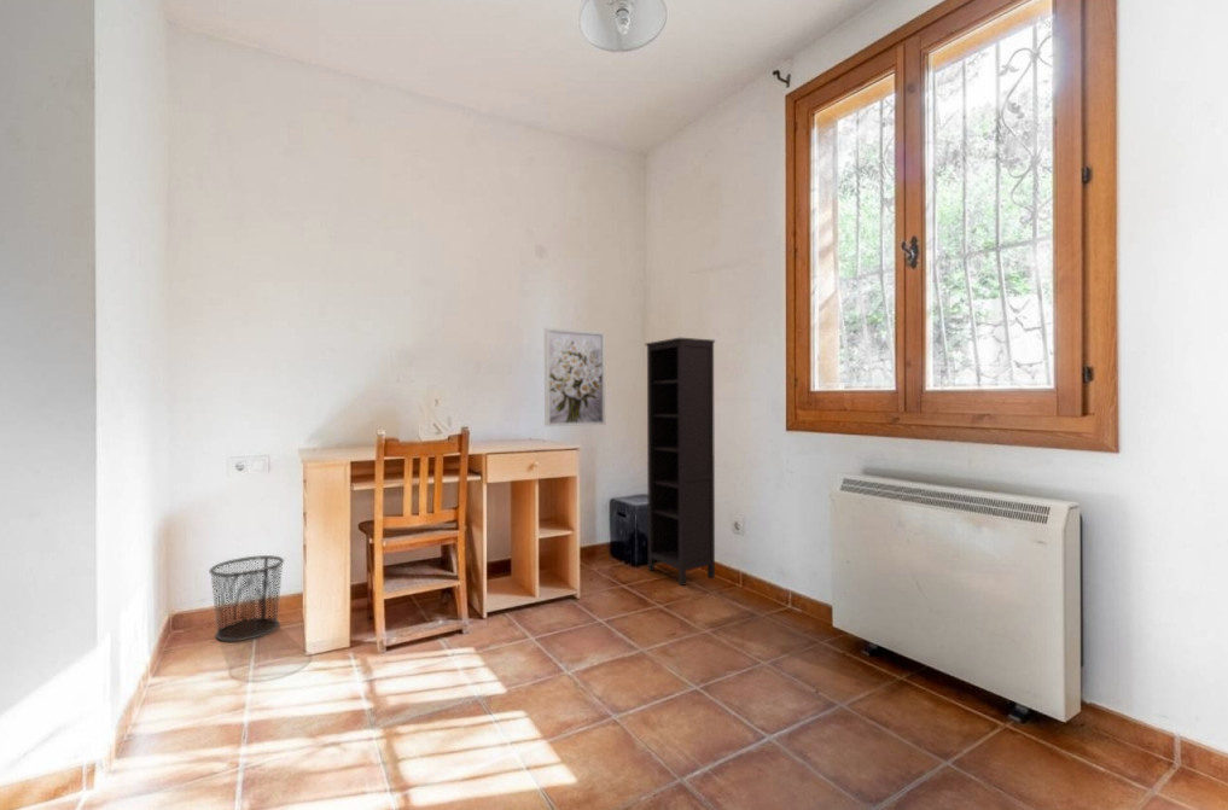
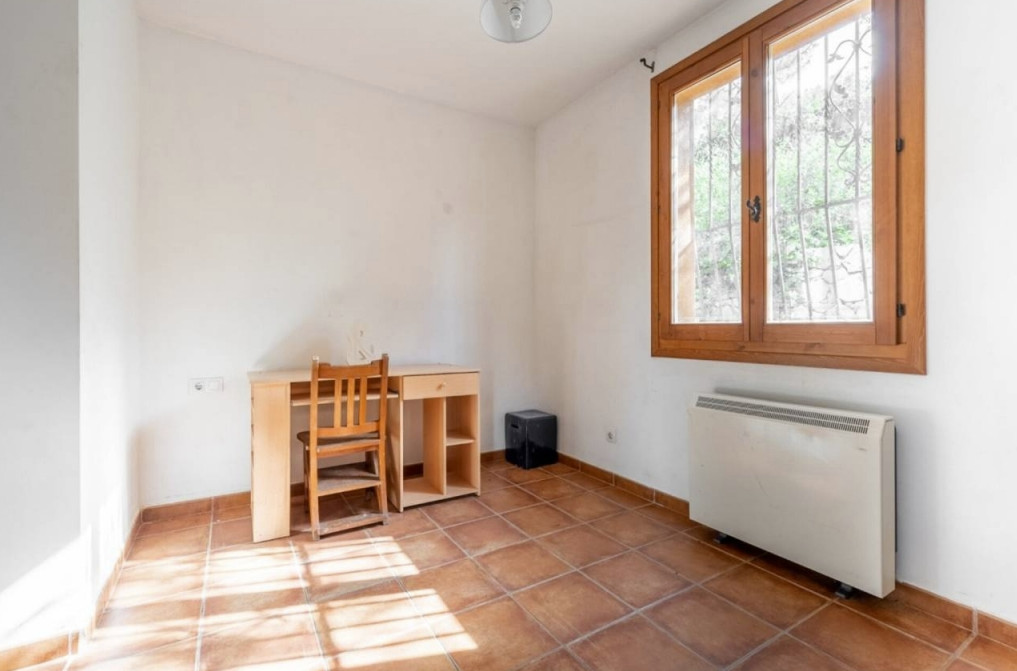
- wall art (575, 378)
- waste bin (248, 598)
- bookcase (680, 458)
